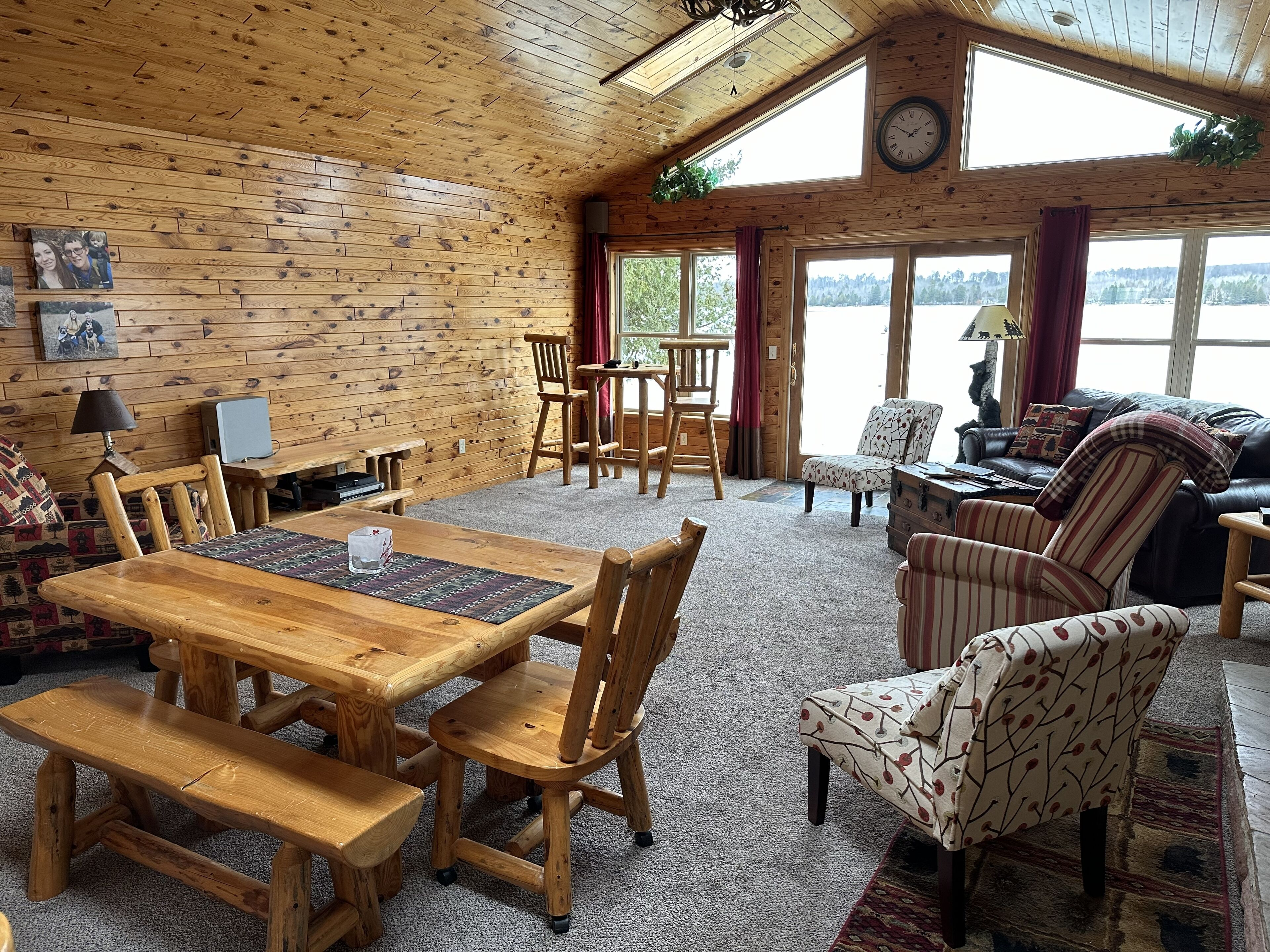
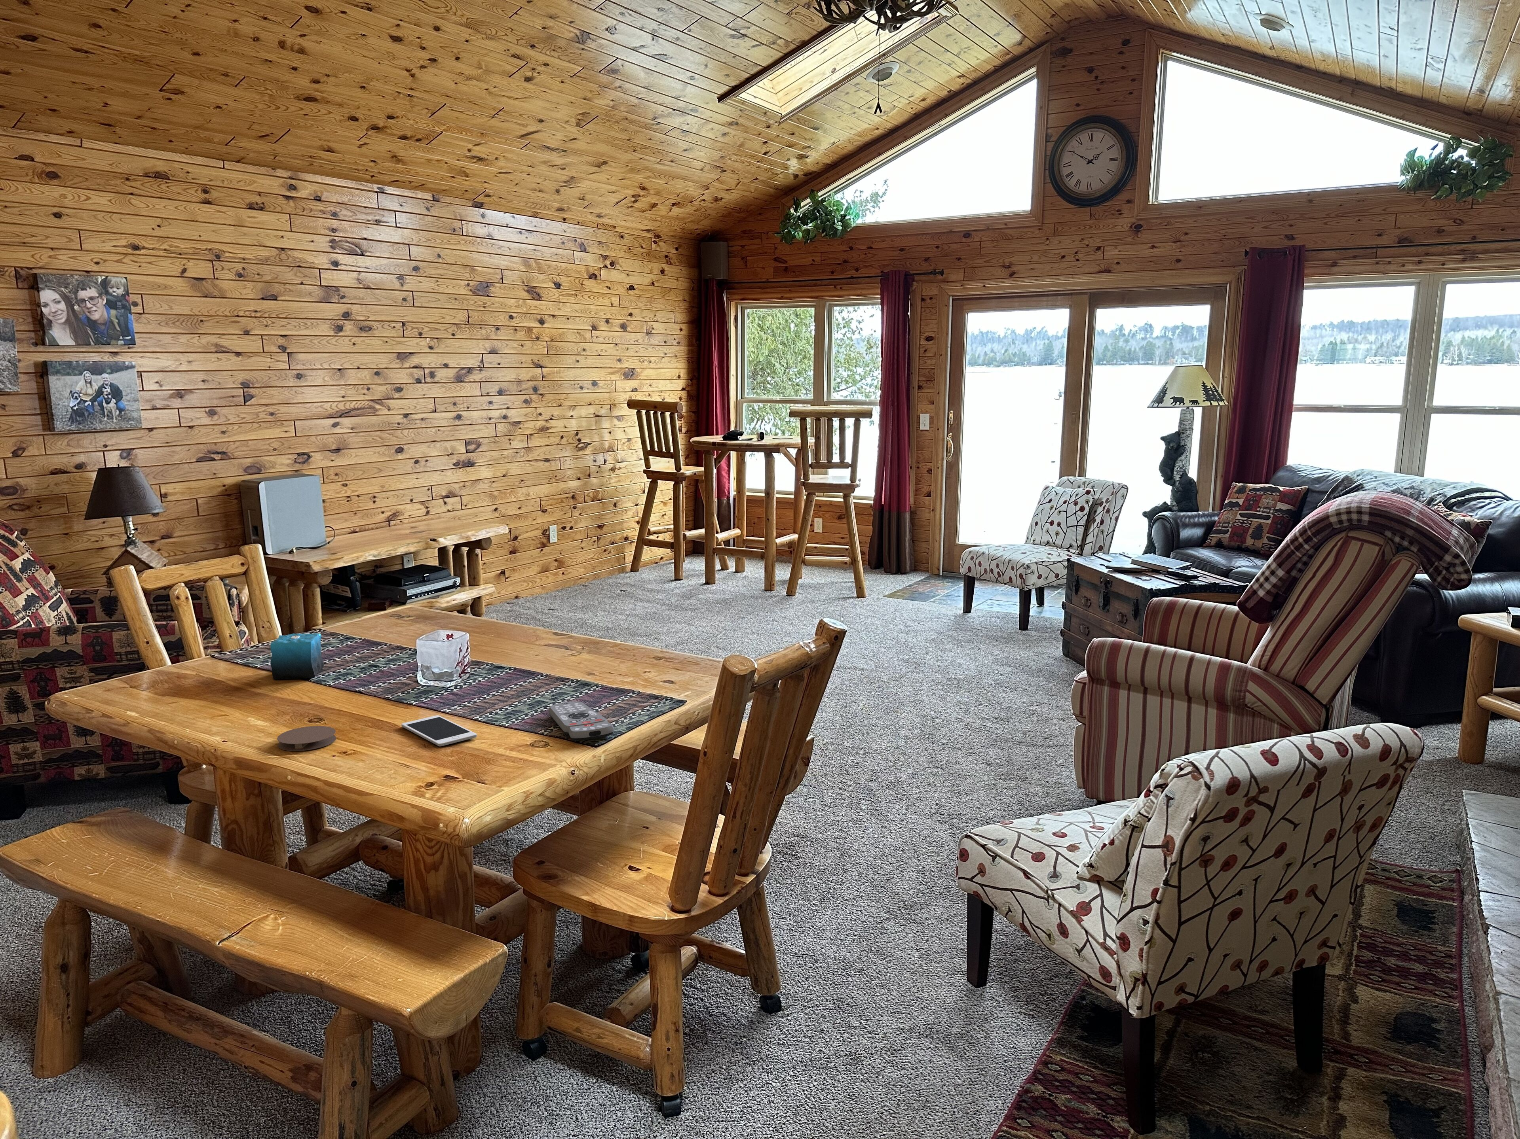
+ candle (296, 648)
+ cell phone (438, 730)
+ coaster (306, 738)
+ remote control (578, 720)
